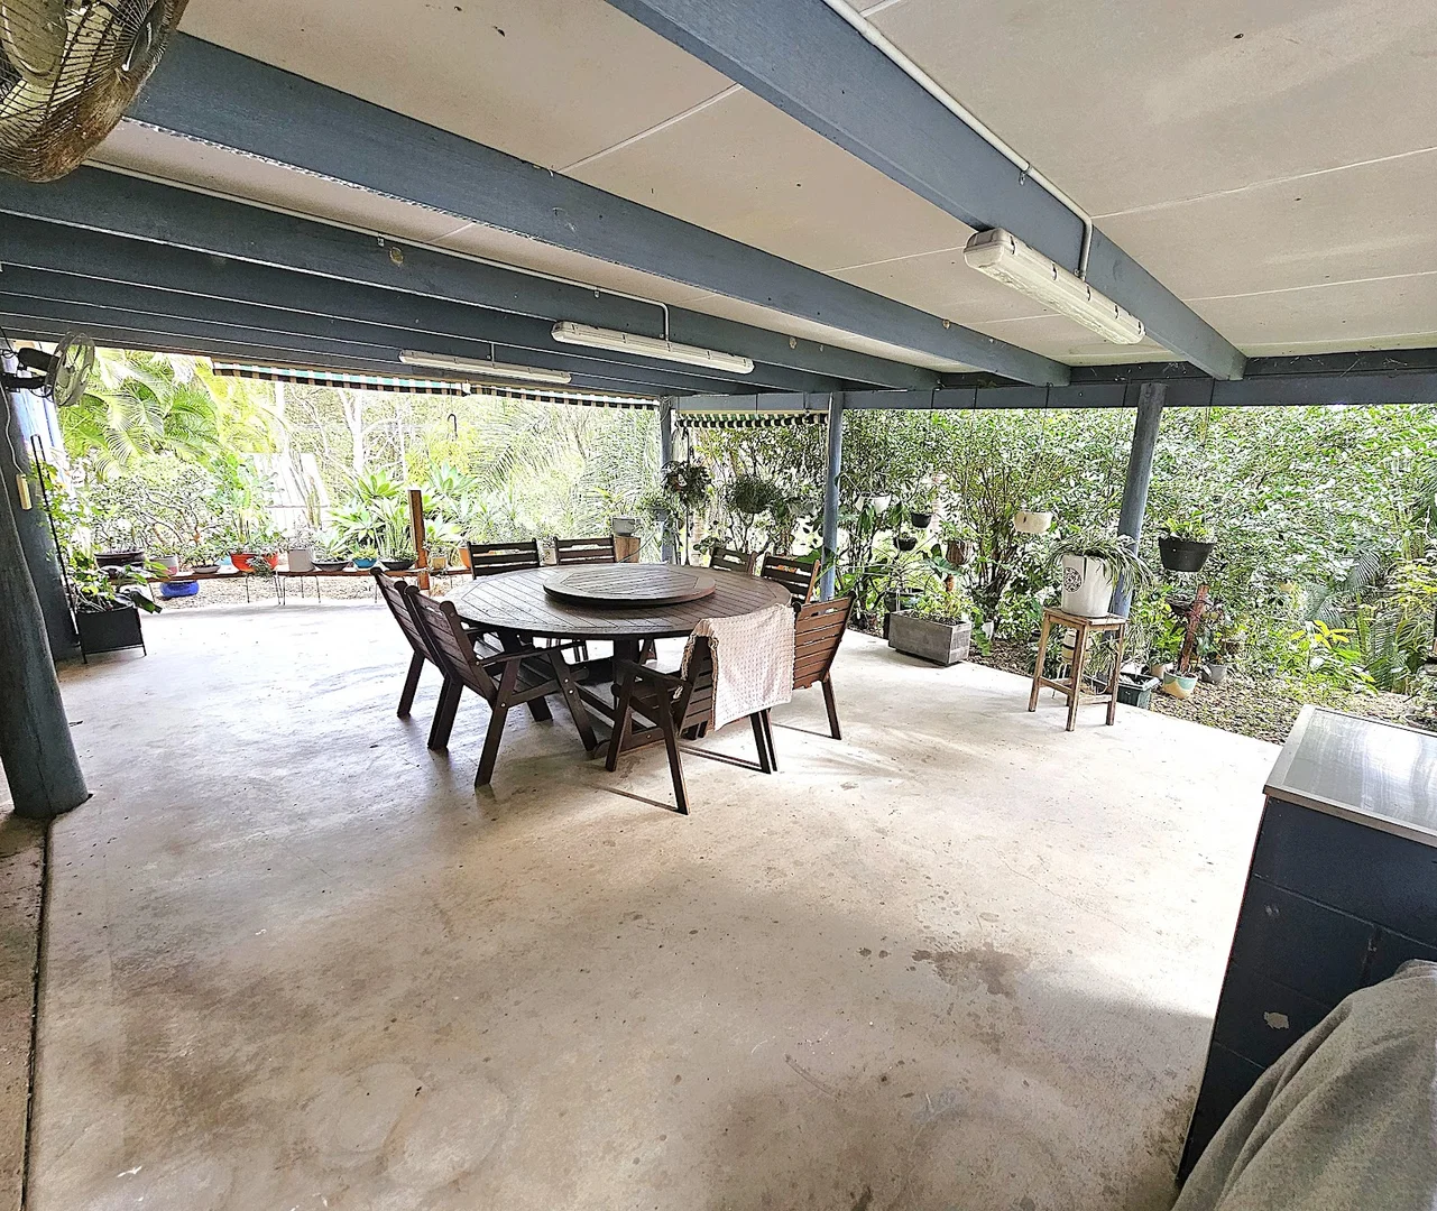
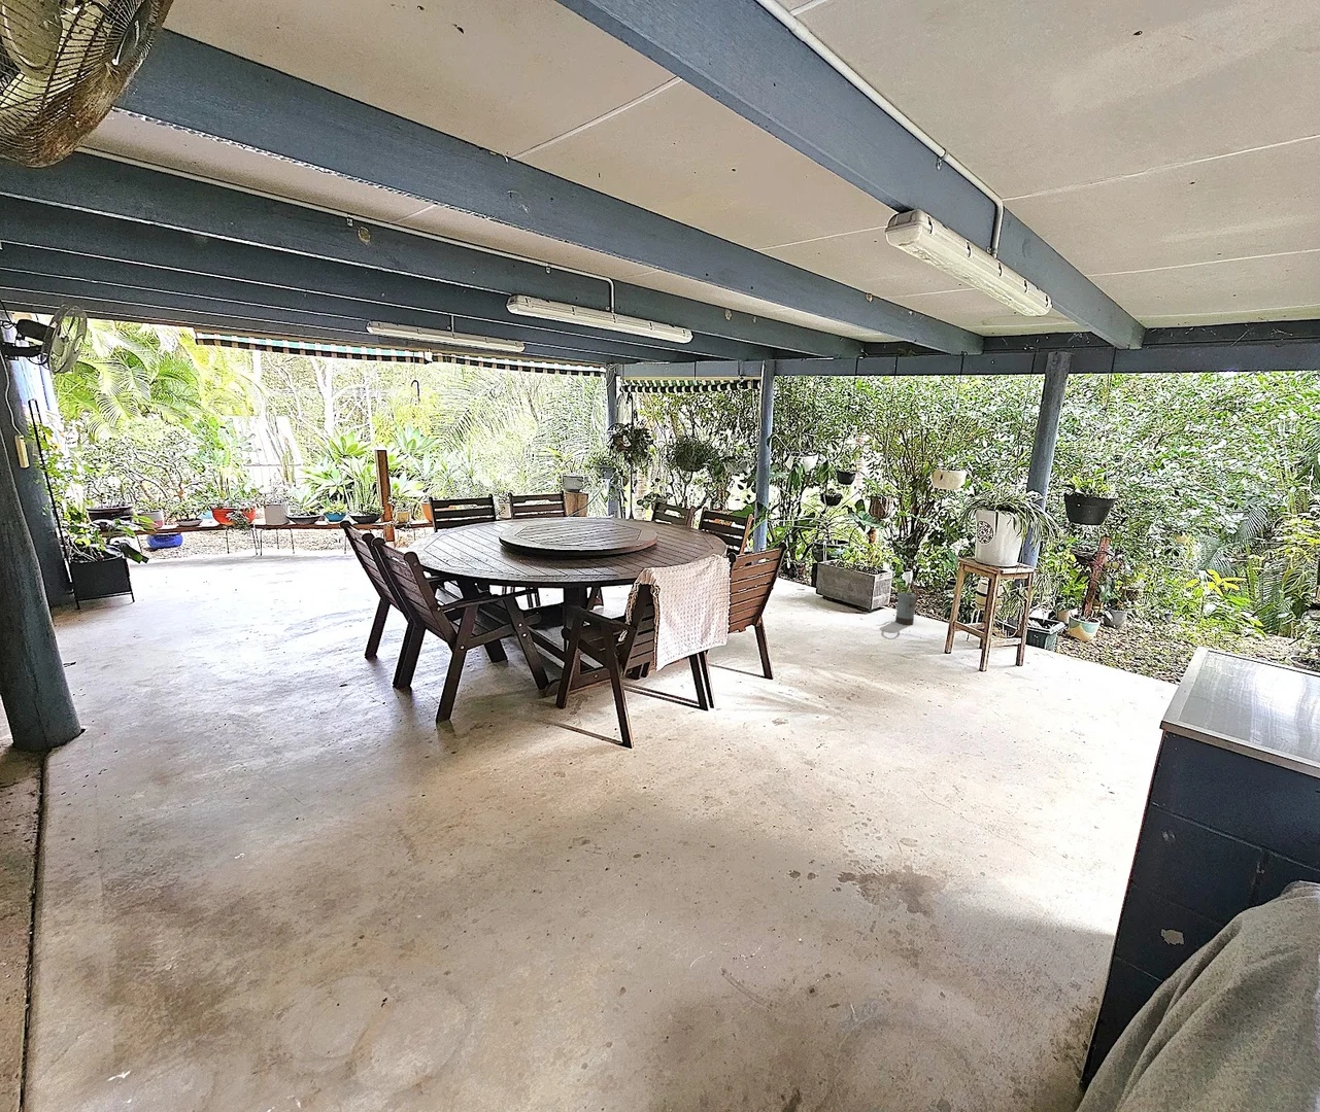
+ watering can (906, 601)
